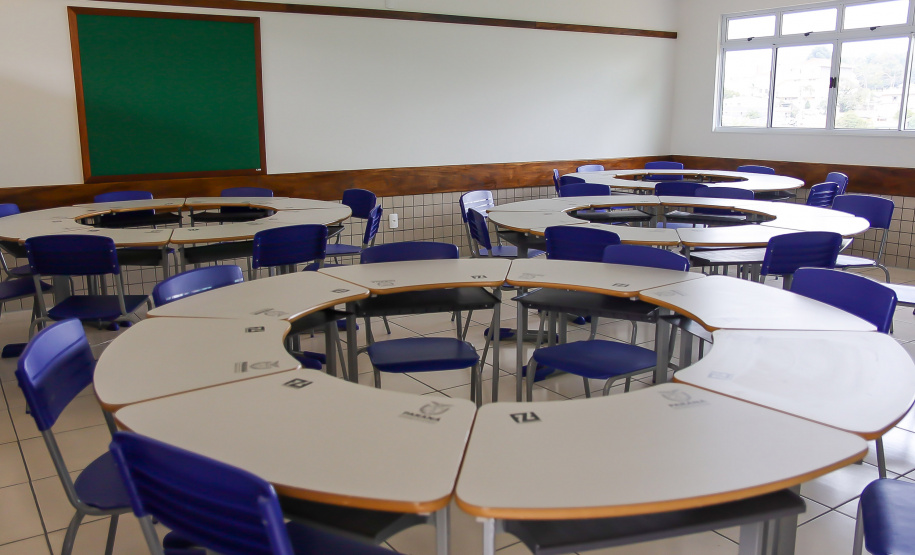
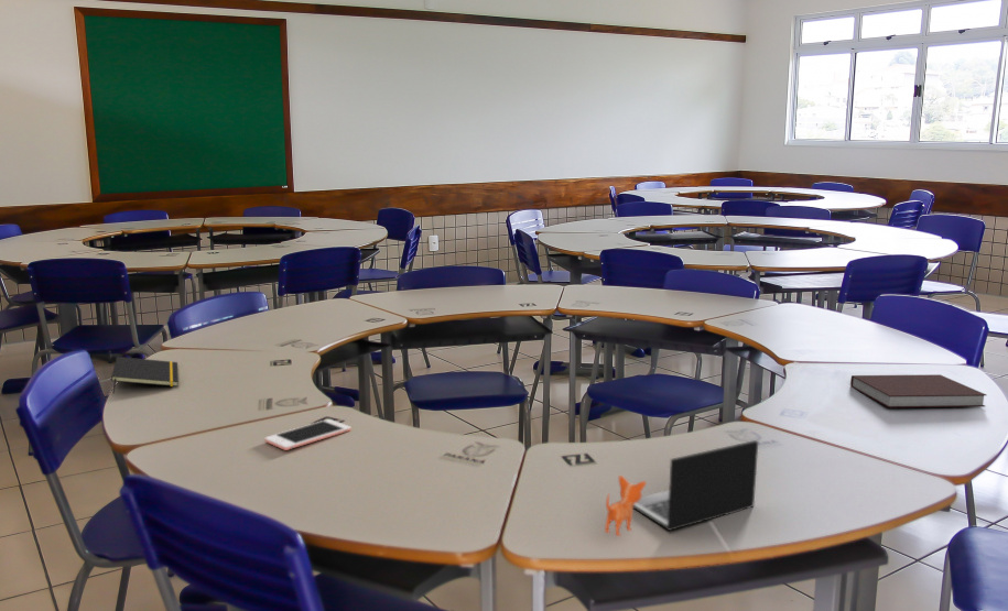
+ cell phone (308, 434)
+ laptop (684, 485)
+ notepad (145, 371)
+ notebook (915, 390)
